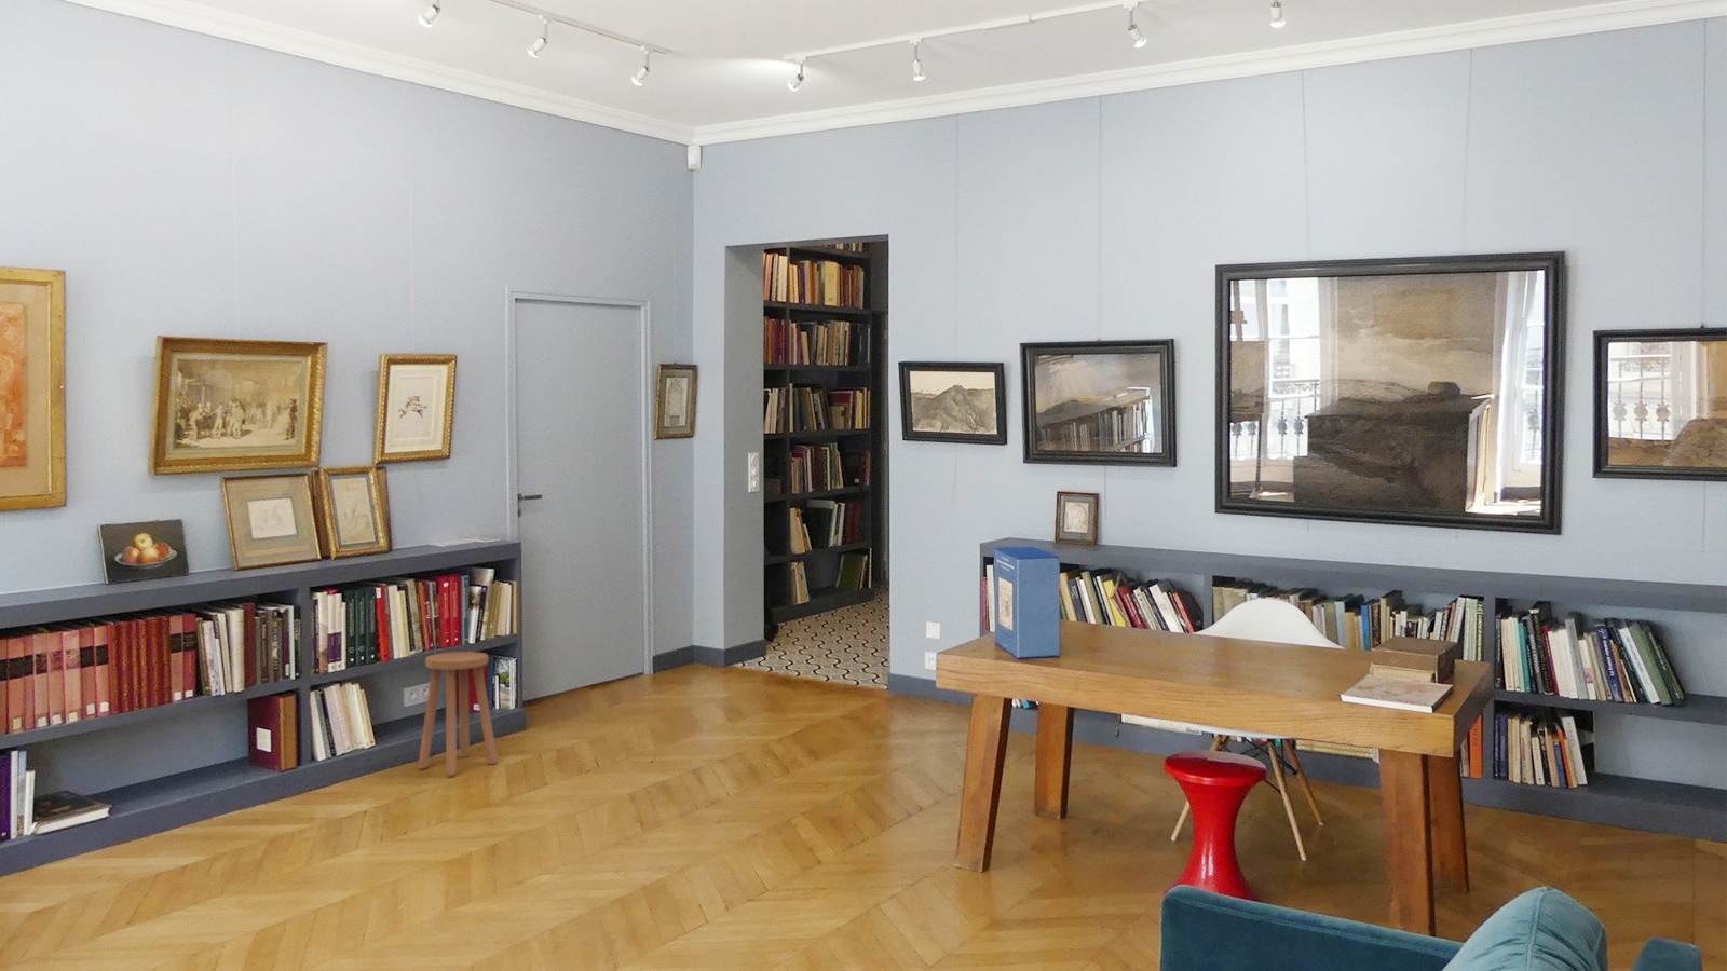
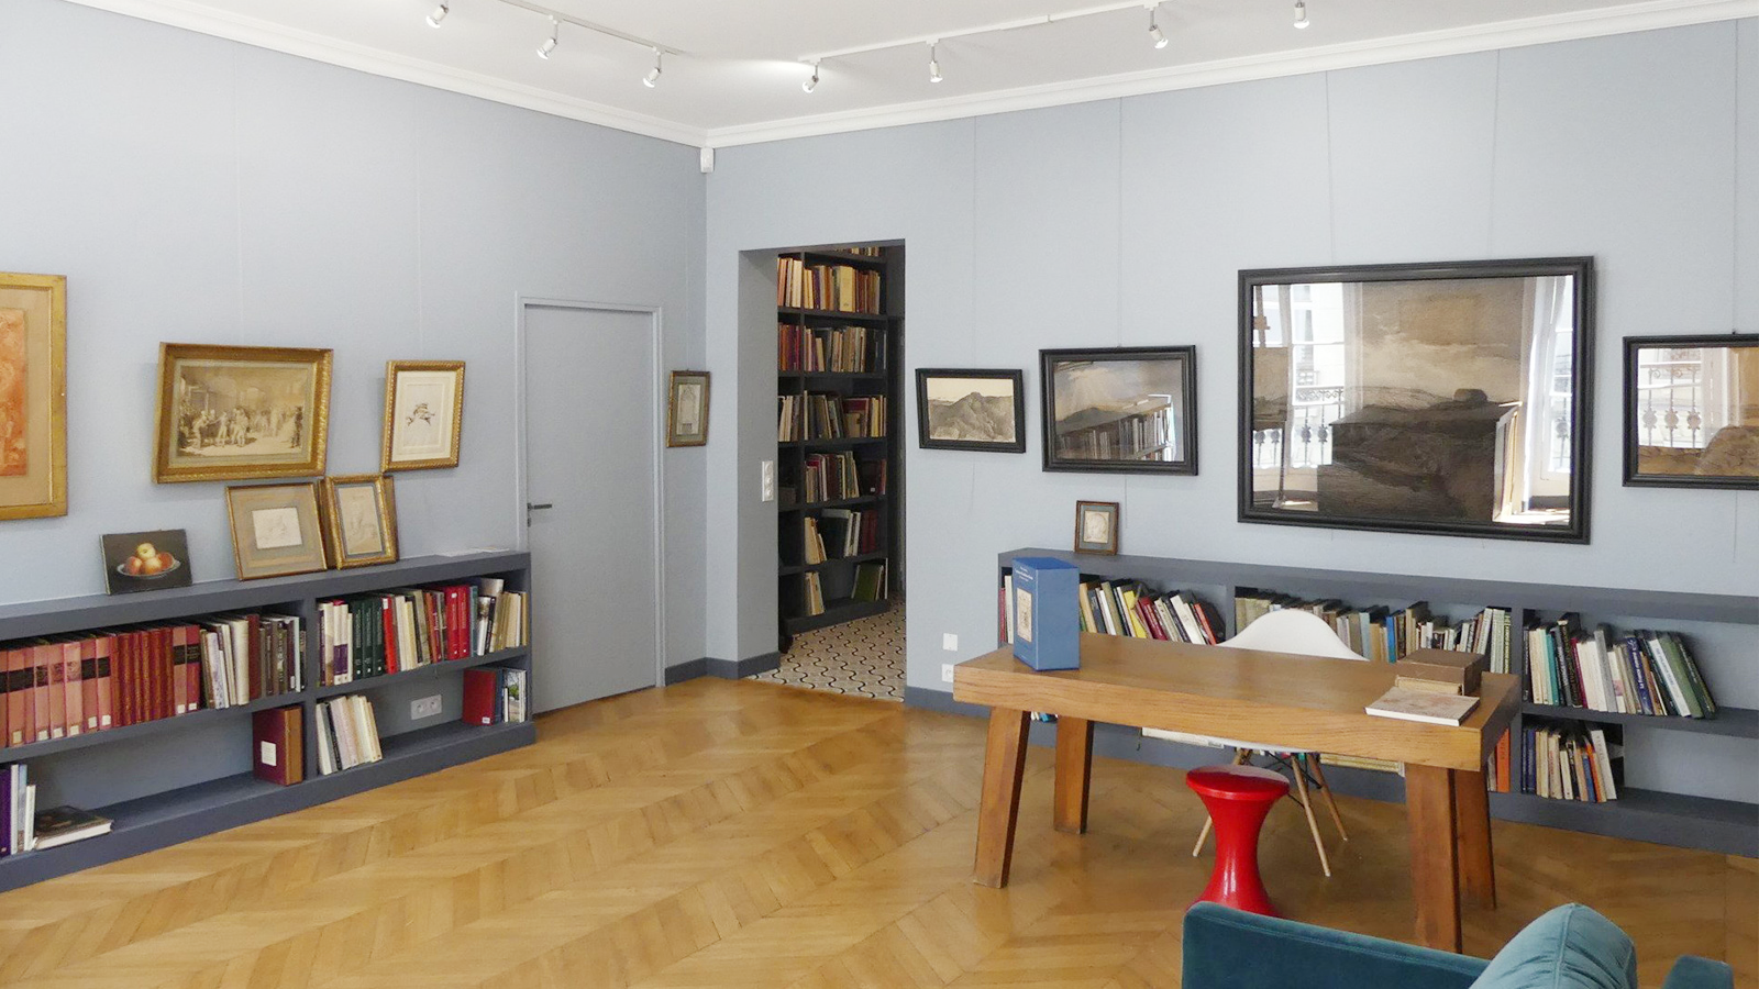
- stool (455, 711)
